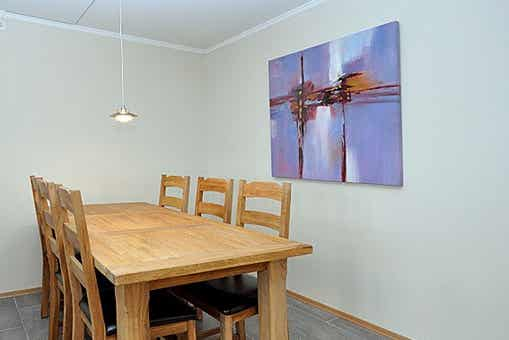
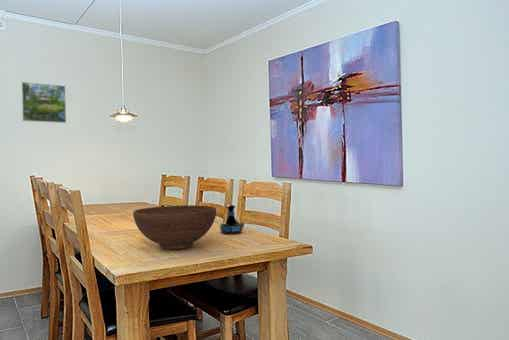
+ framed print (44, 103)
+ tequila bottle (231, 218)
+ fruit bowl (176, 228)
